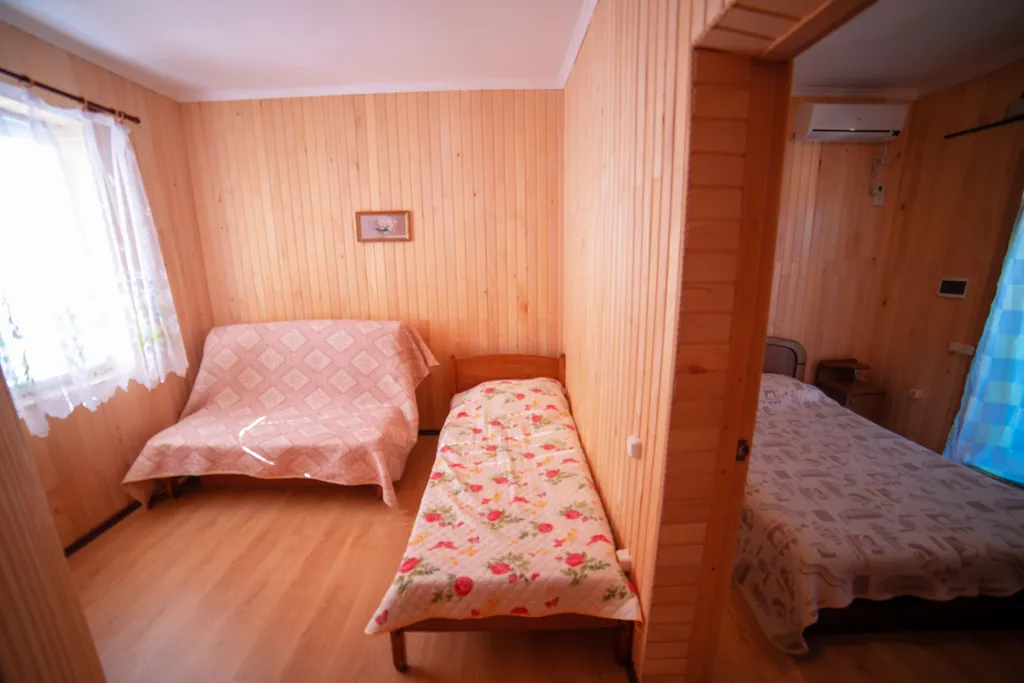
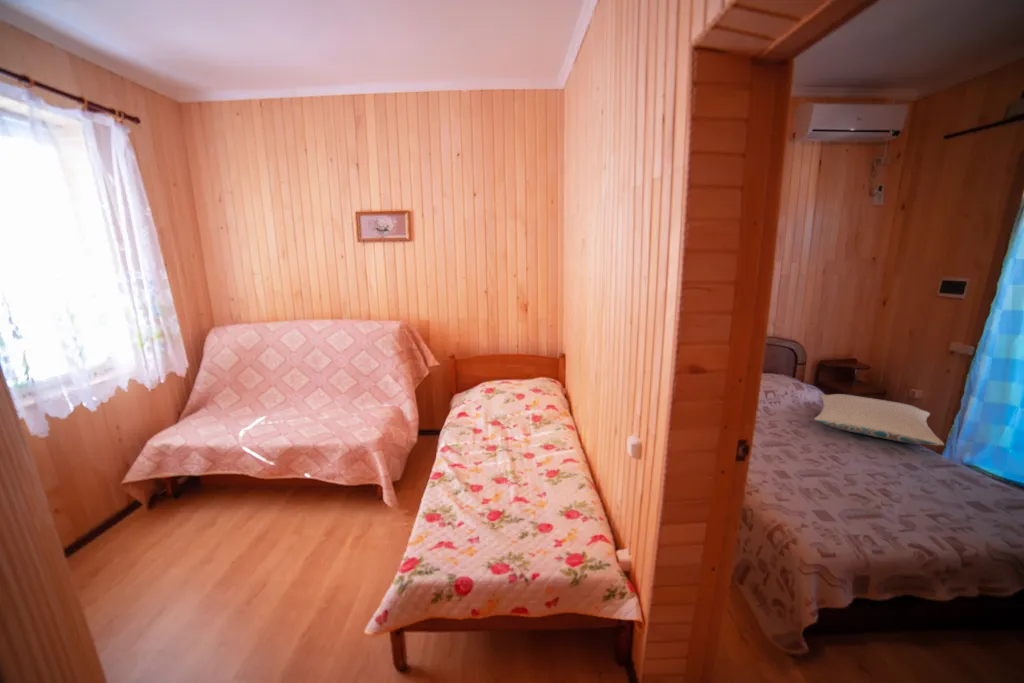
+ pillow (872, 416)
